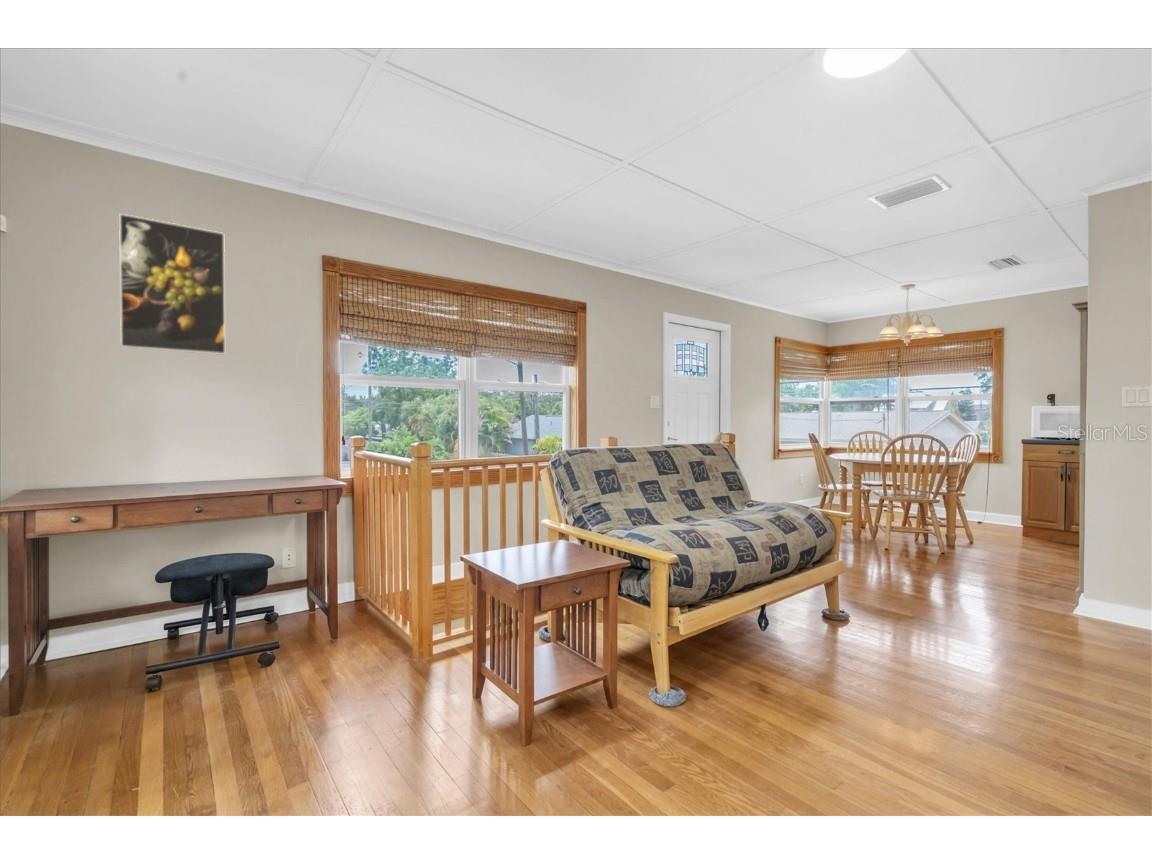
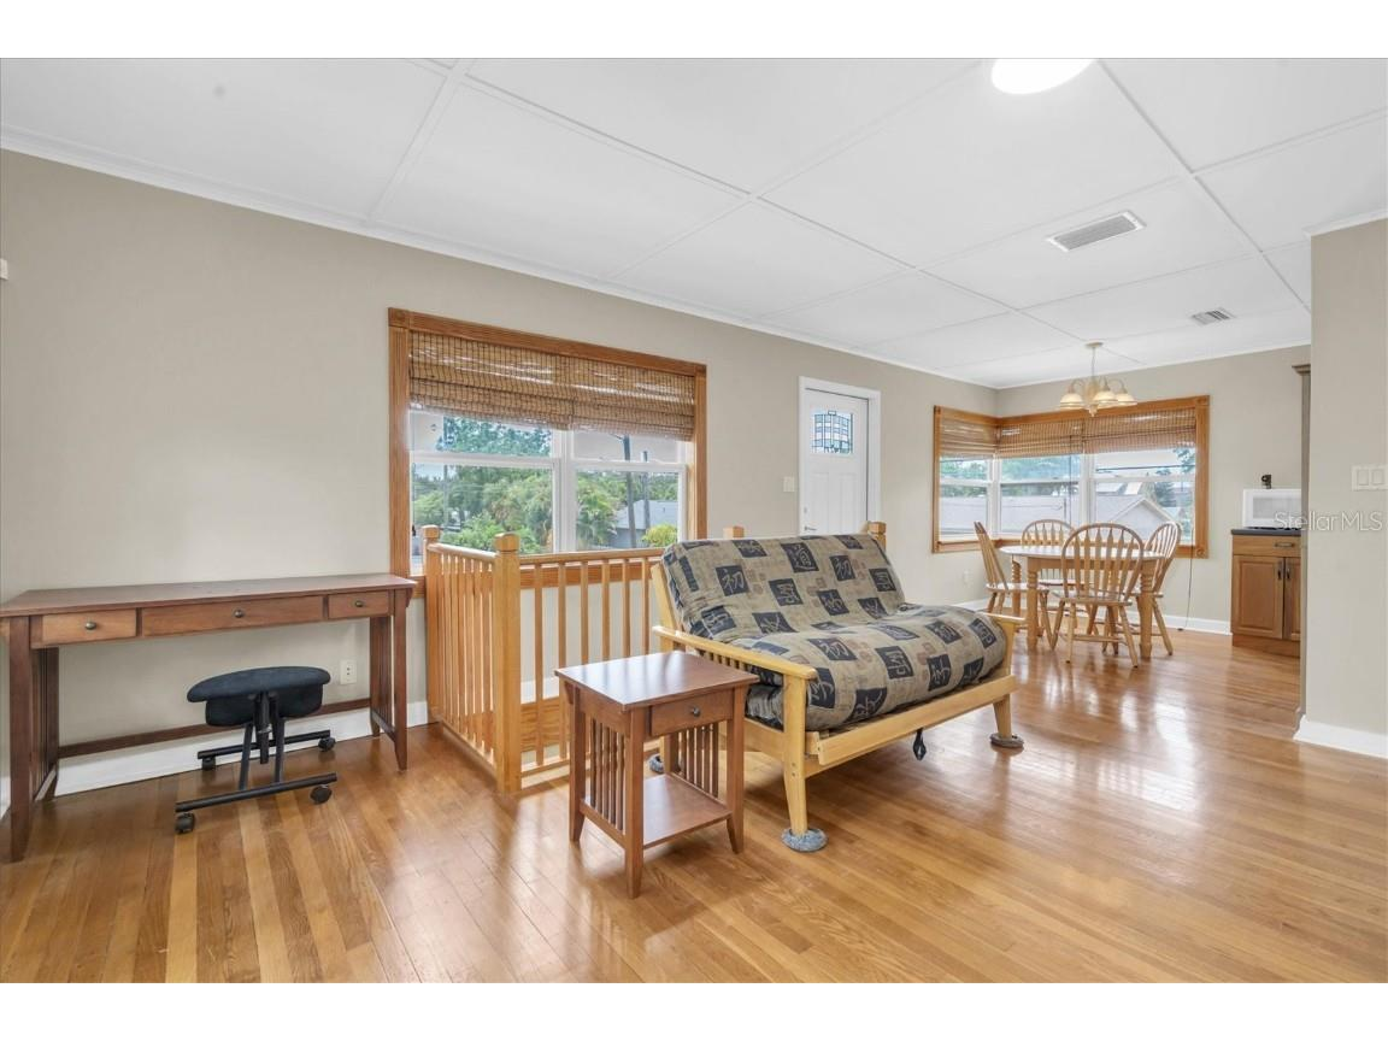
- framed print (174, 287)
